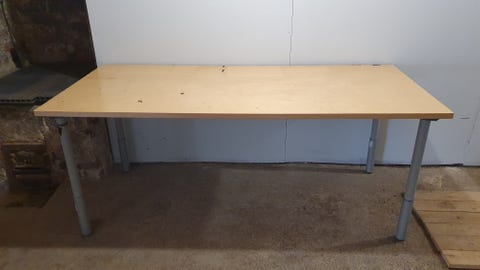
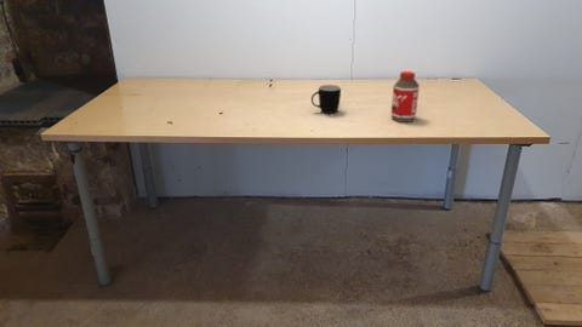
+ mug (325, 99)
+ bottle (405, 96)
